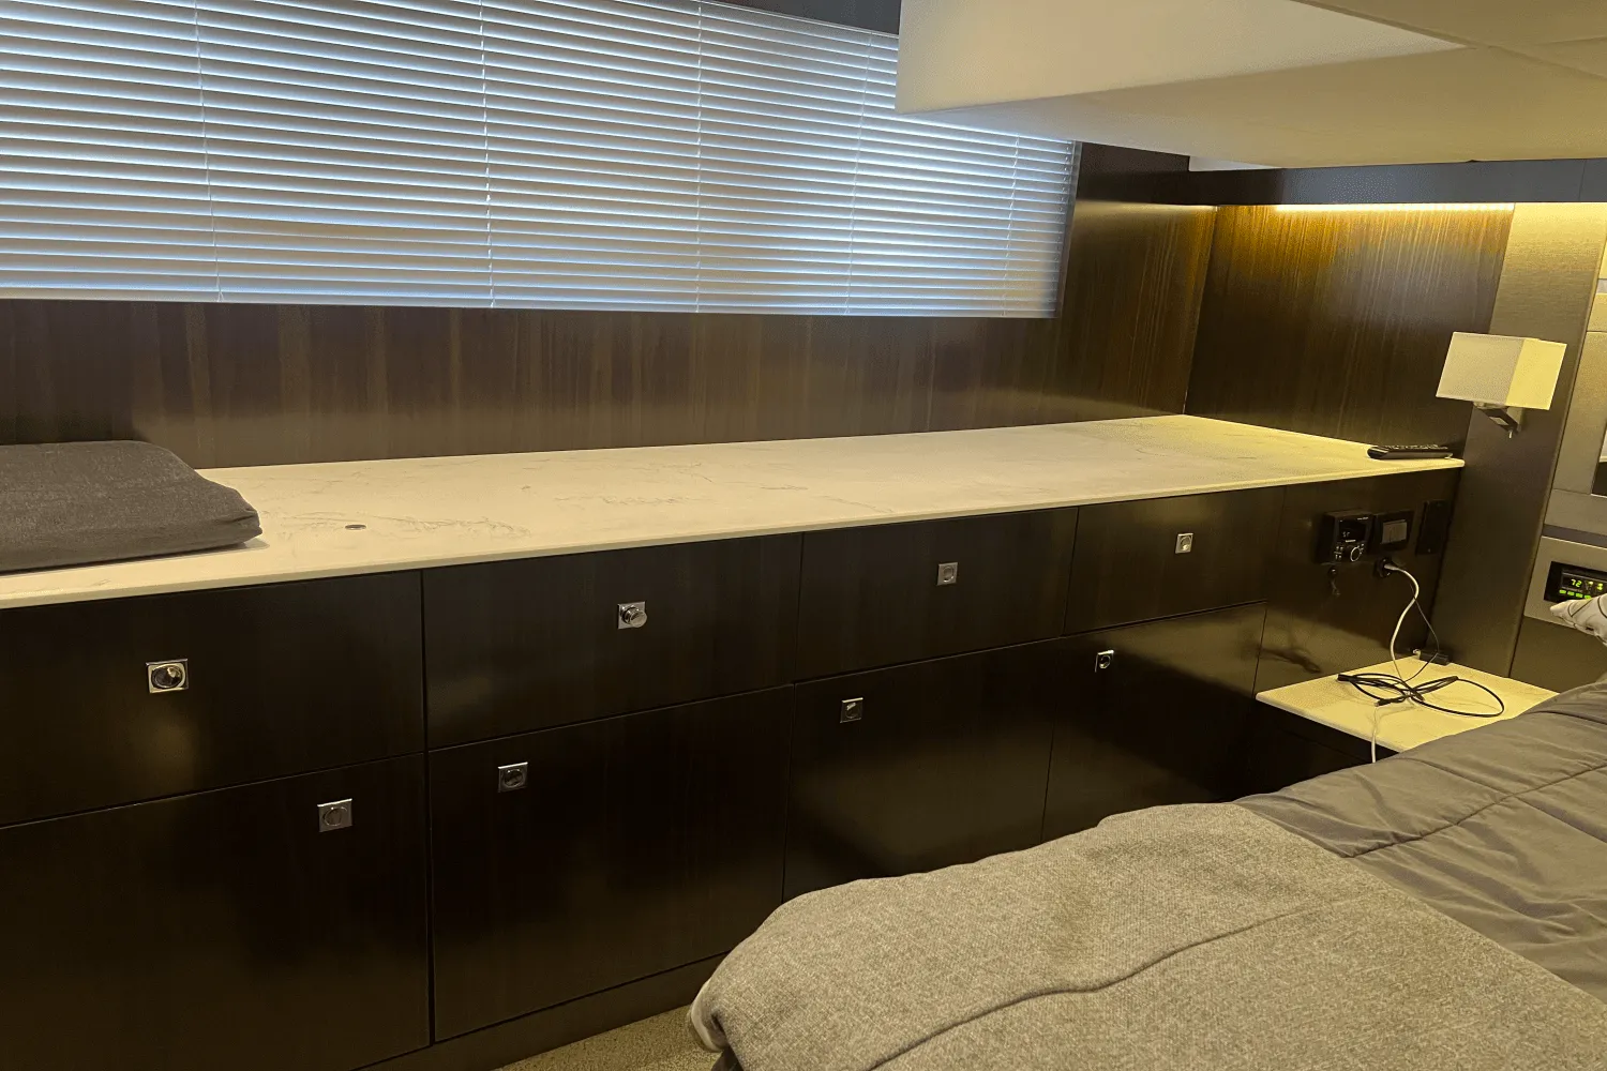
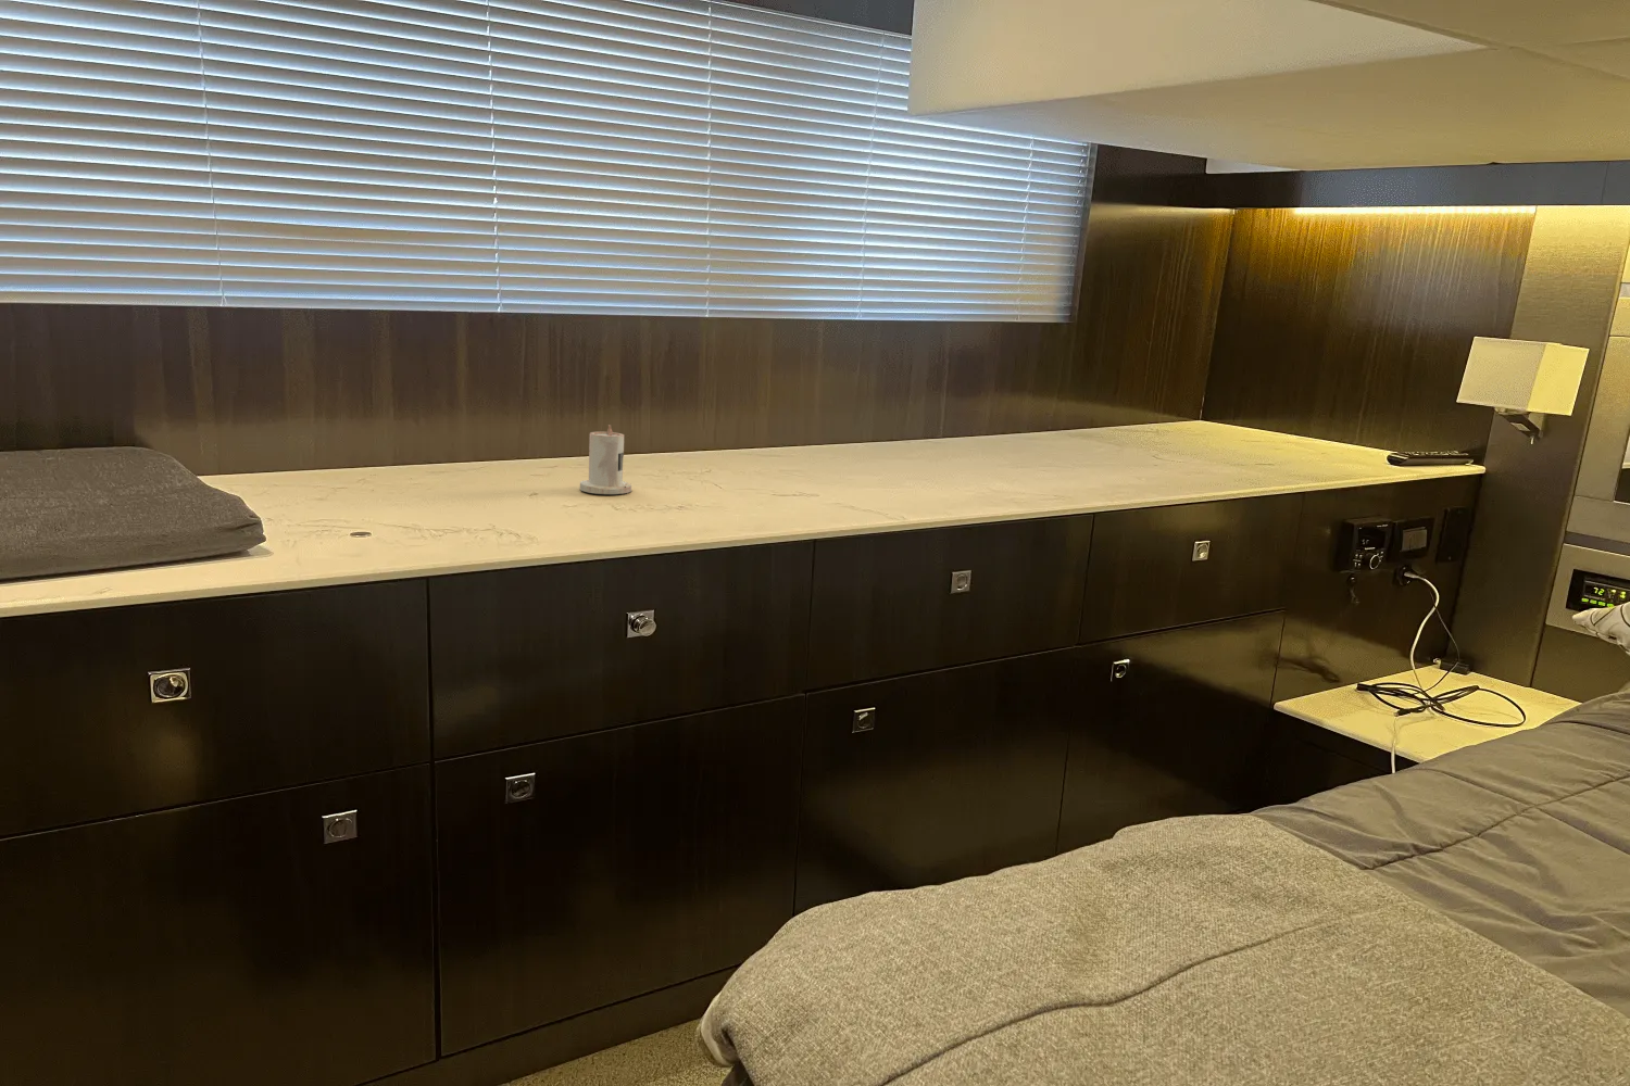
+ candle (606, 457)
